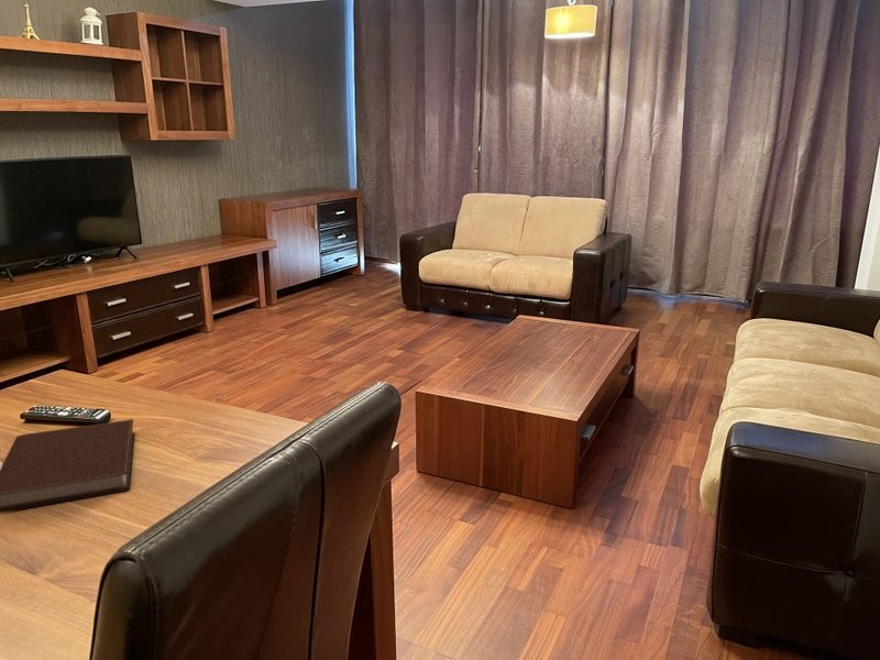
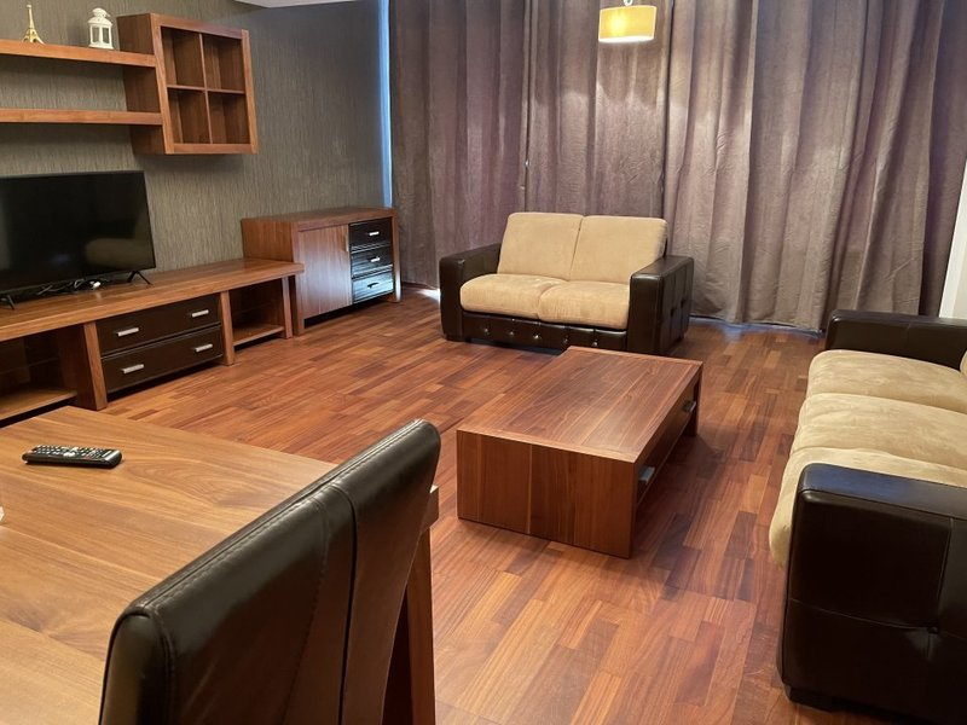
- notebook (69, 461)
